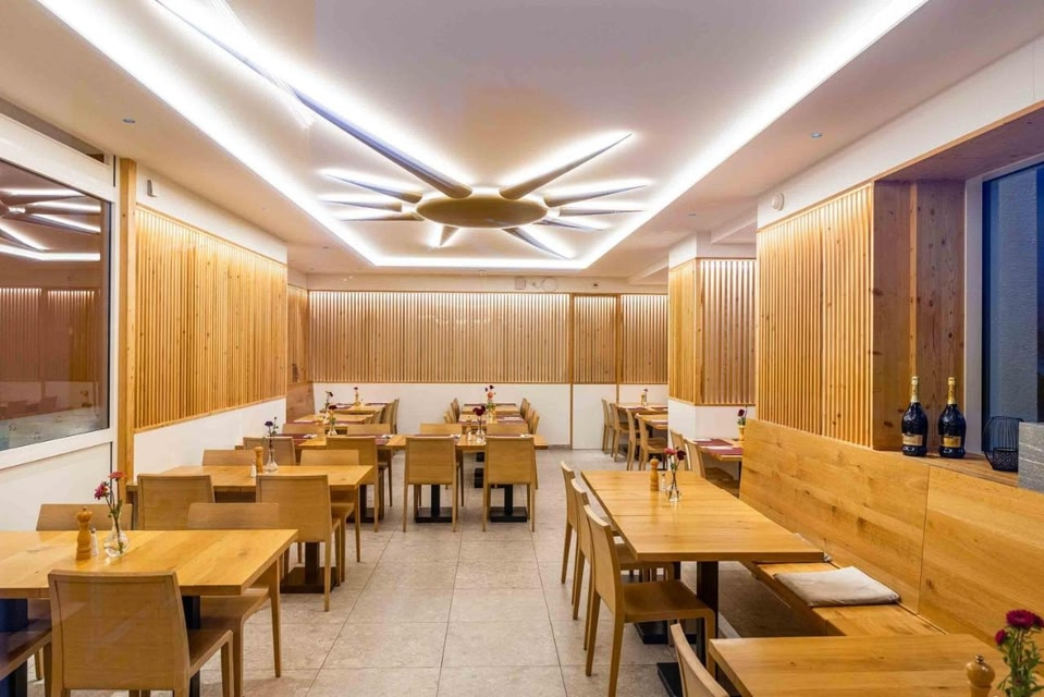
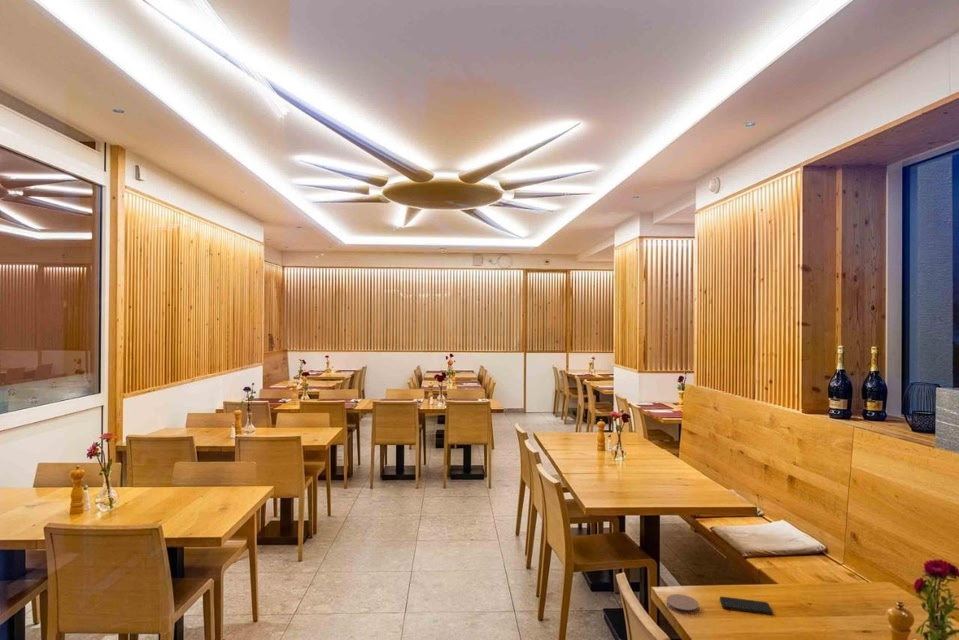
+ smartphone (745, 605)
+ coaster (682, 603)
